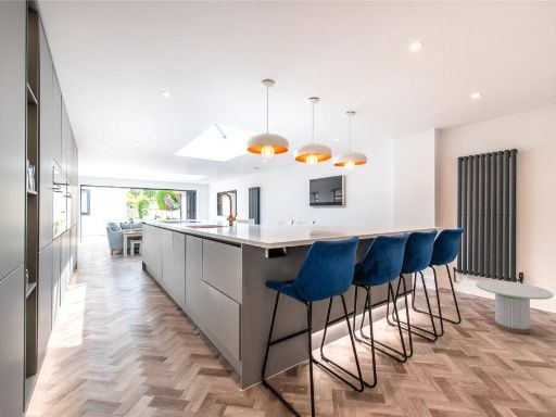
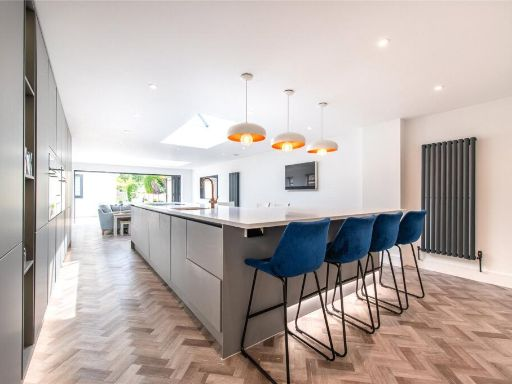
- side table (511, 307)
